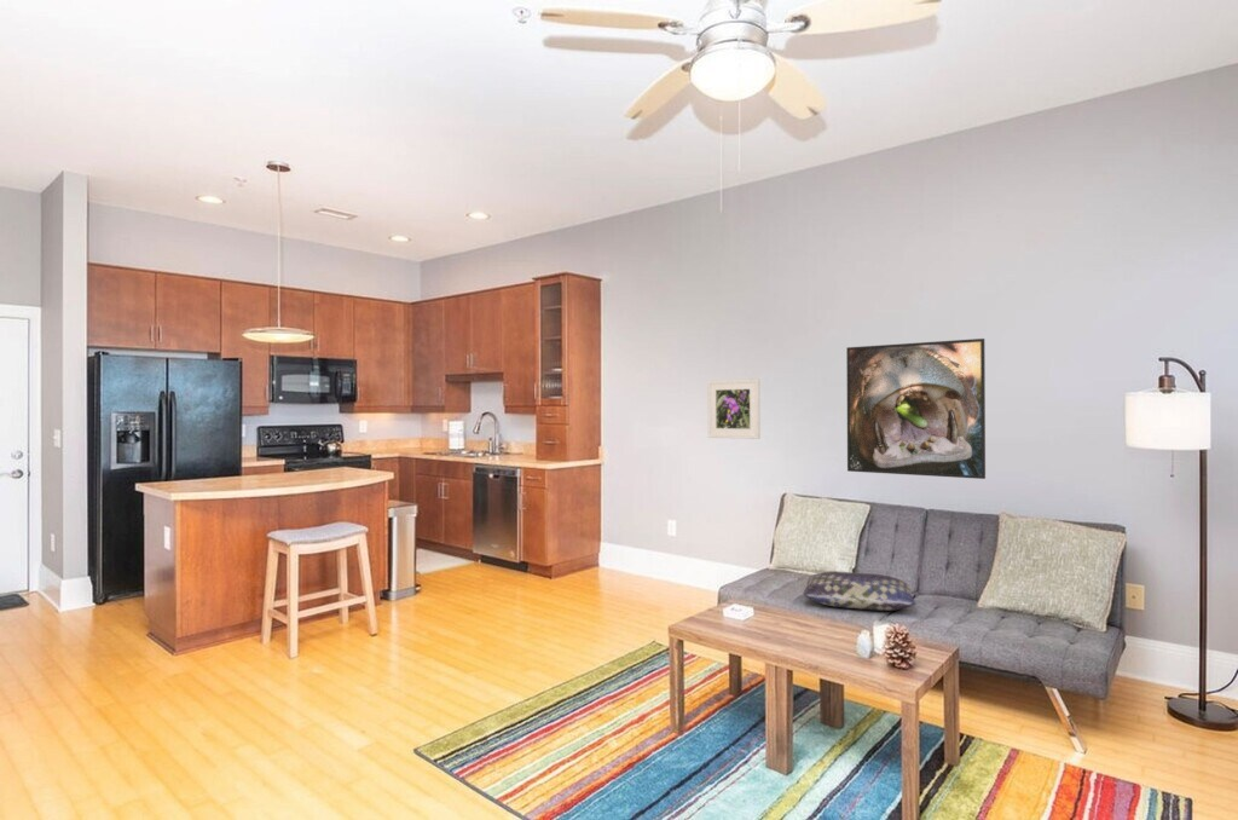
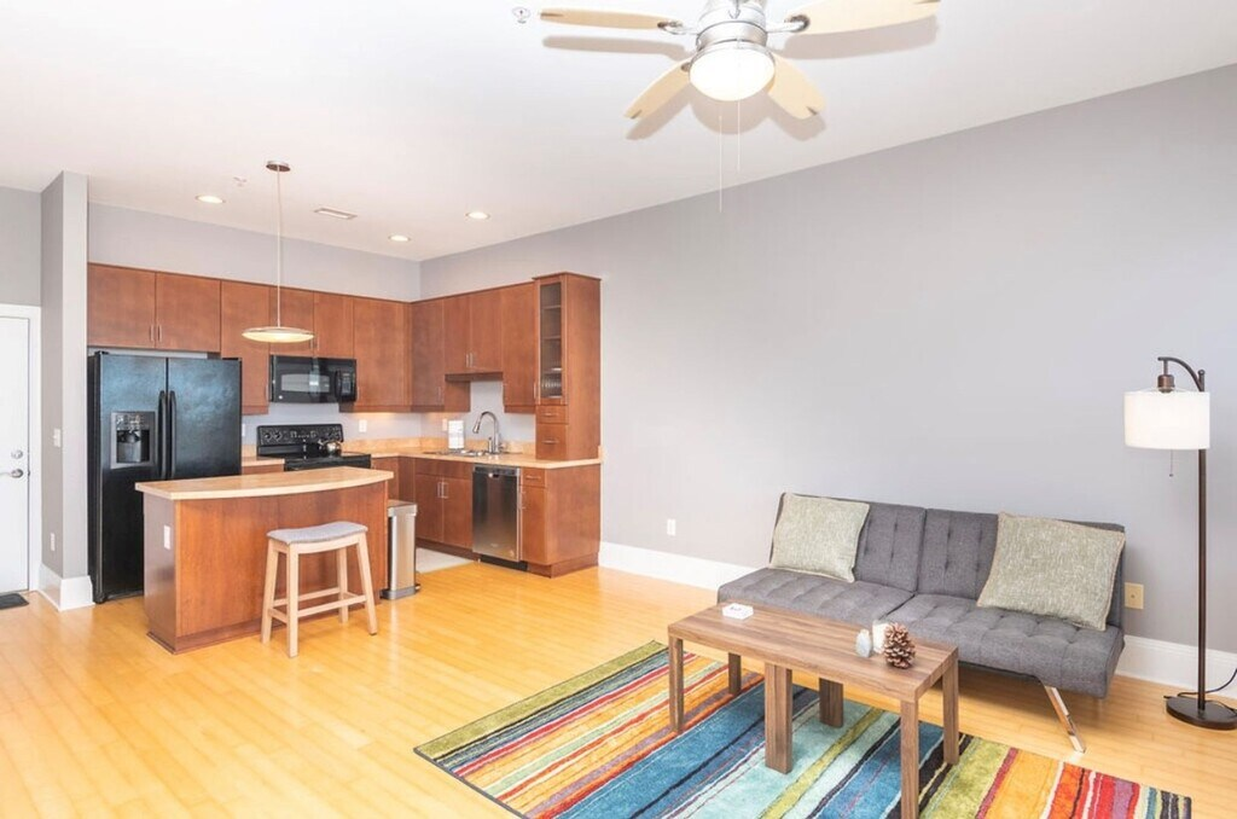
- cushion (857, 589)
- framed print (912, 409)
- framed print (733, 409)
